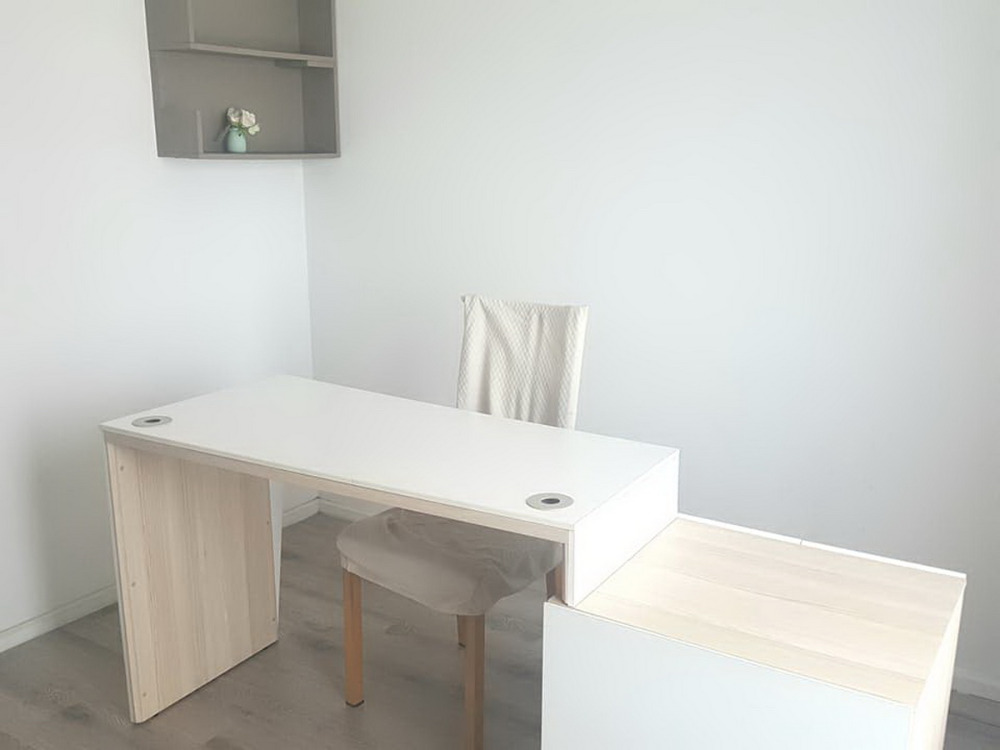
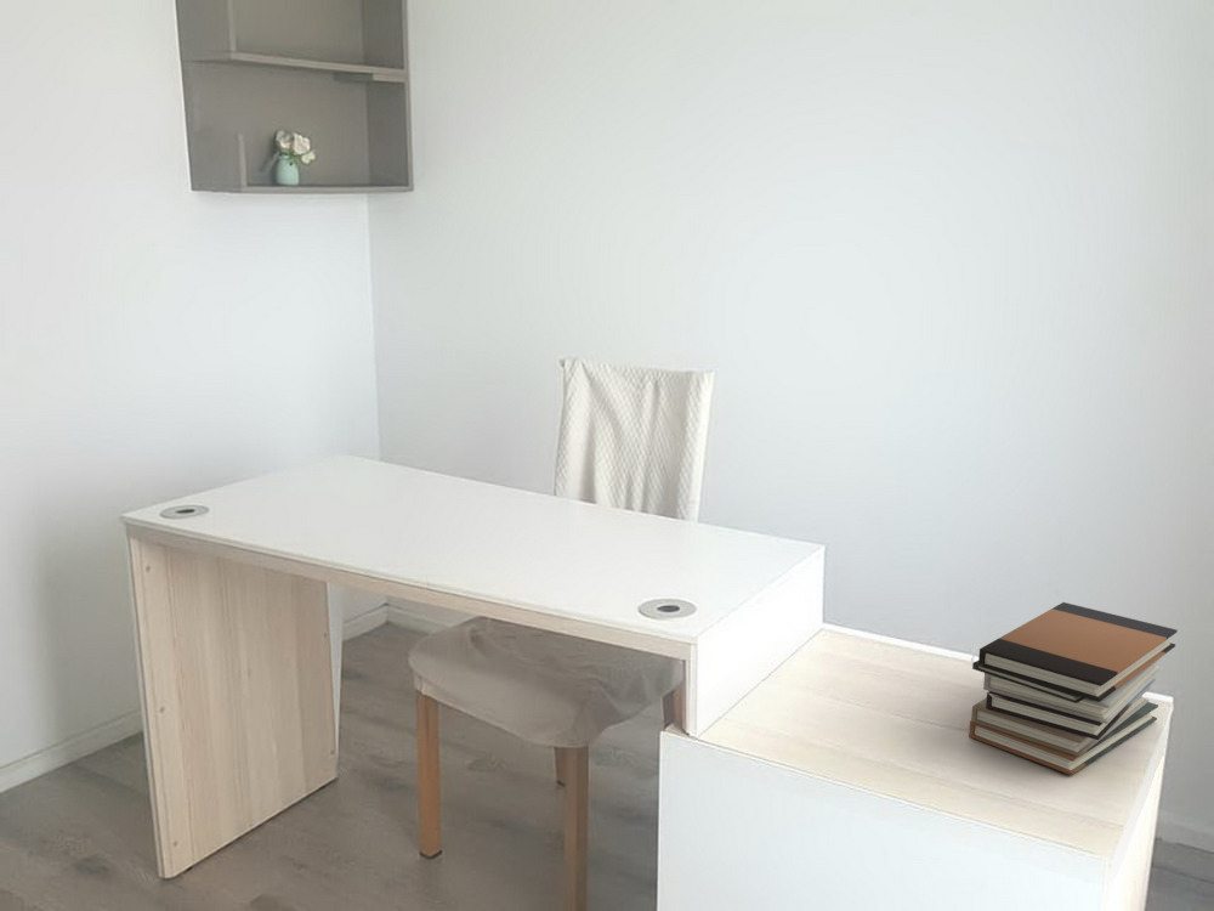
+ book stack (1073, 683)
